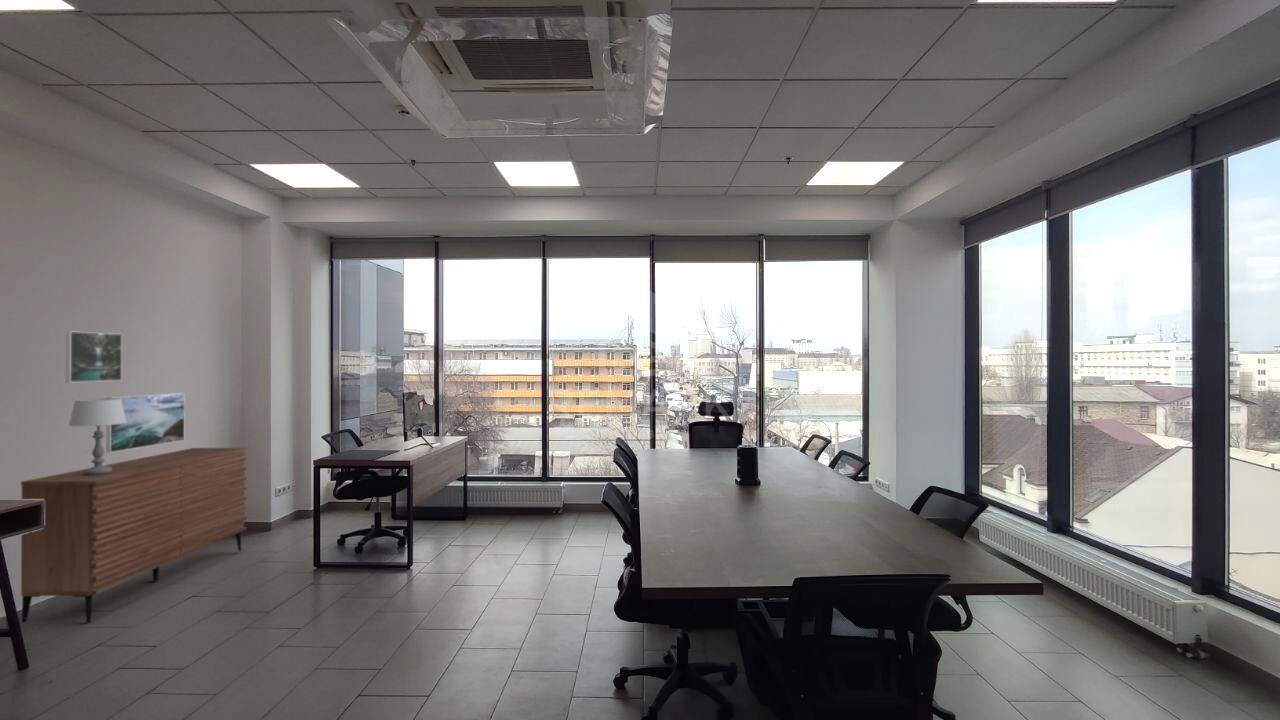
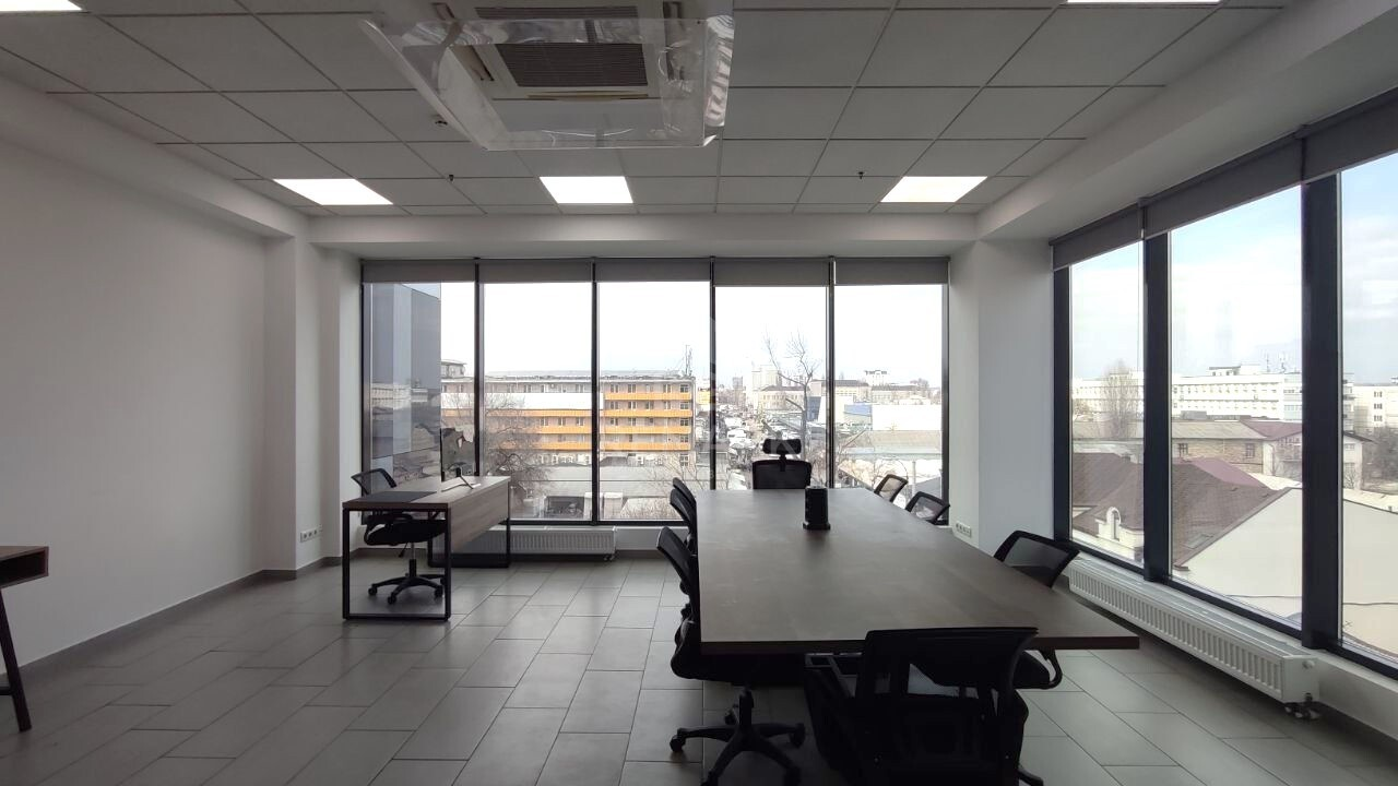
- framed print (148, 420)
- sideboard (152, 521)
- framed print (95, 357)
- table lamp (98, 436)
